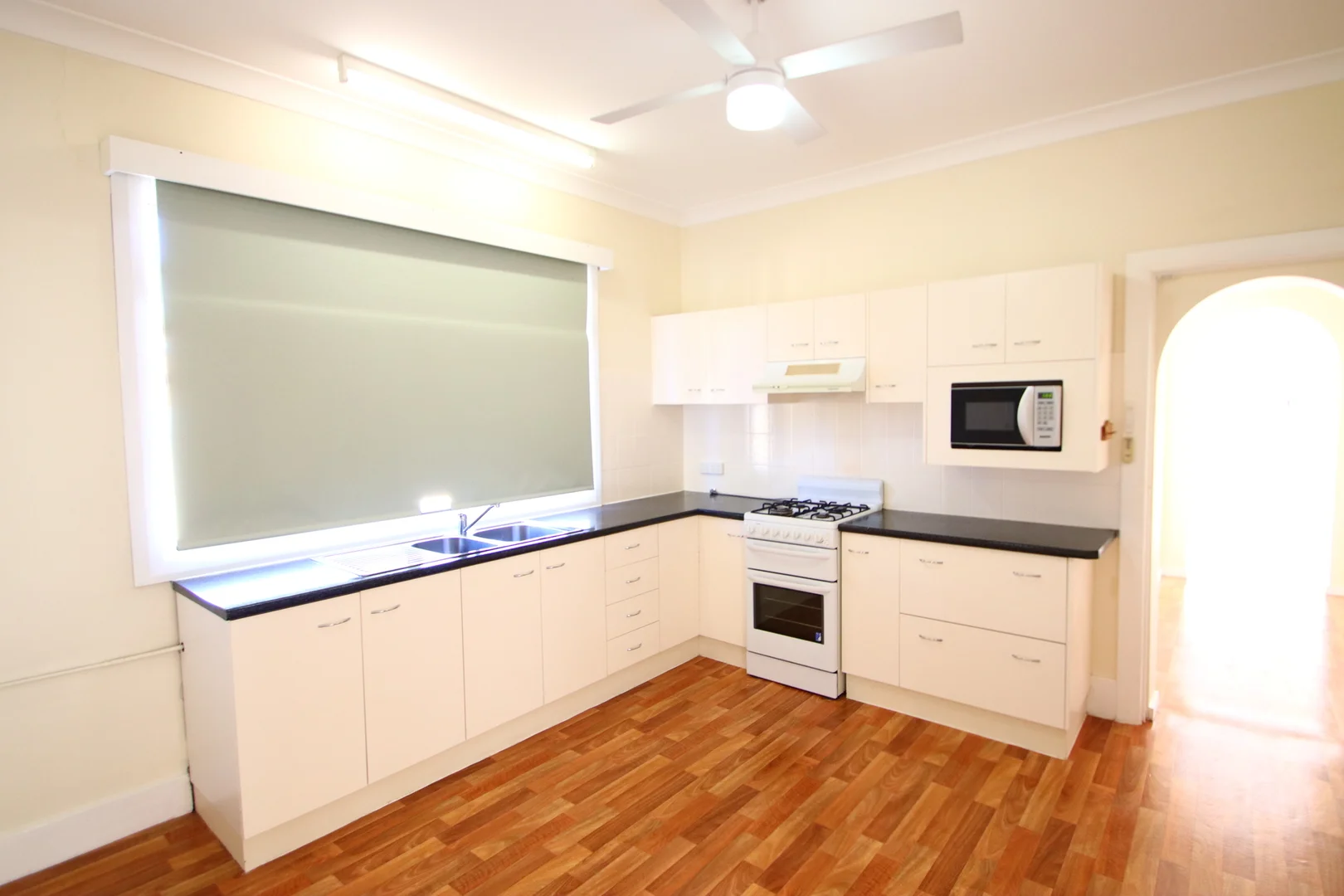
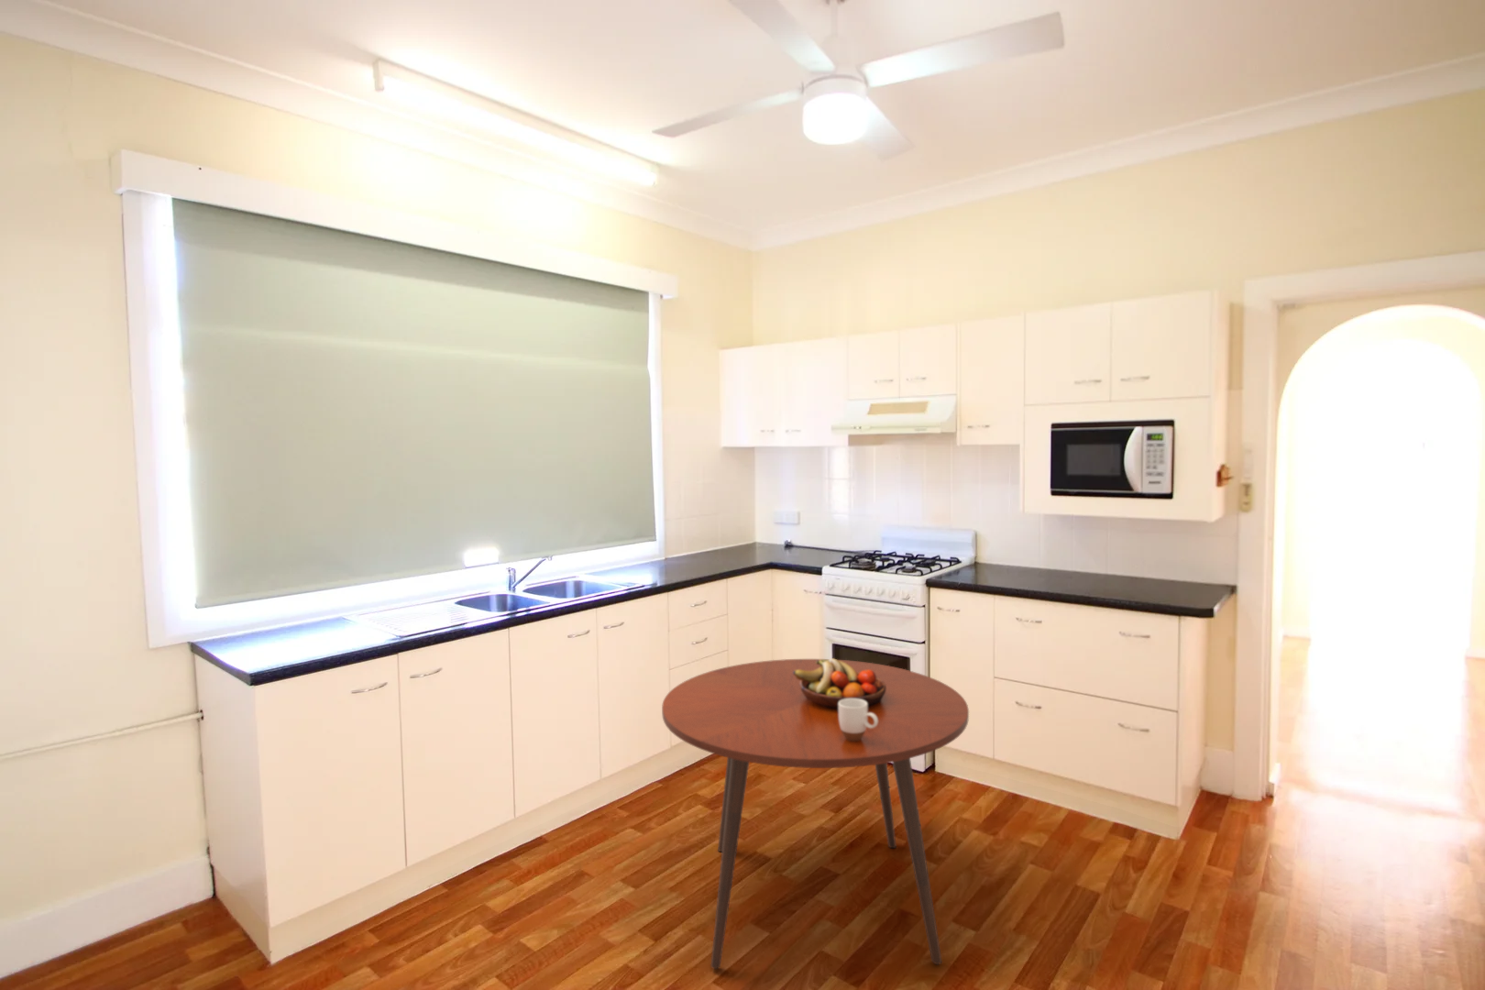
+ fruit bowl (842, 680)
+ mug (859, 722)
+ dining table (813, 767)
